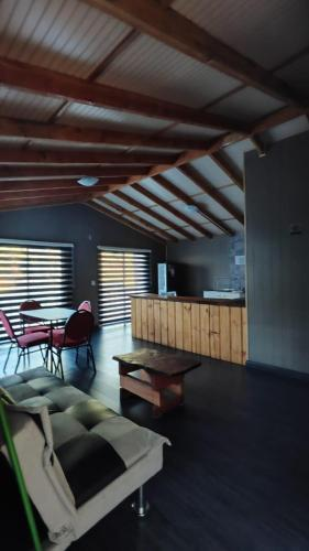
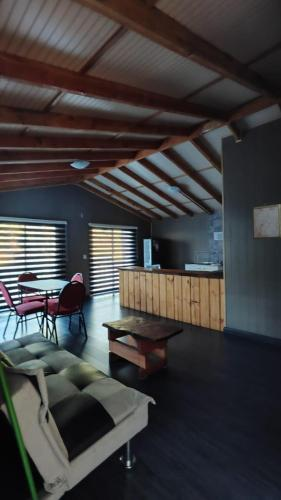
+ wall art (266, 222)
